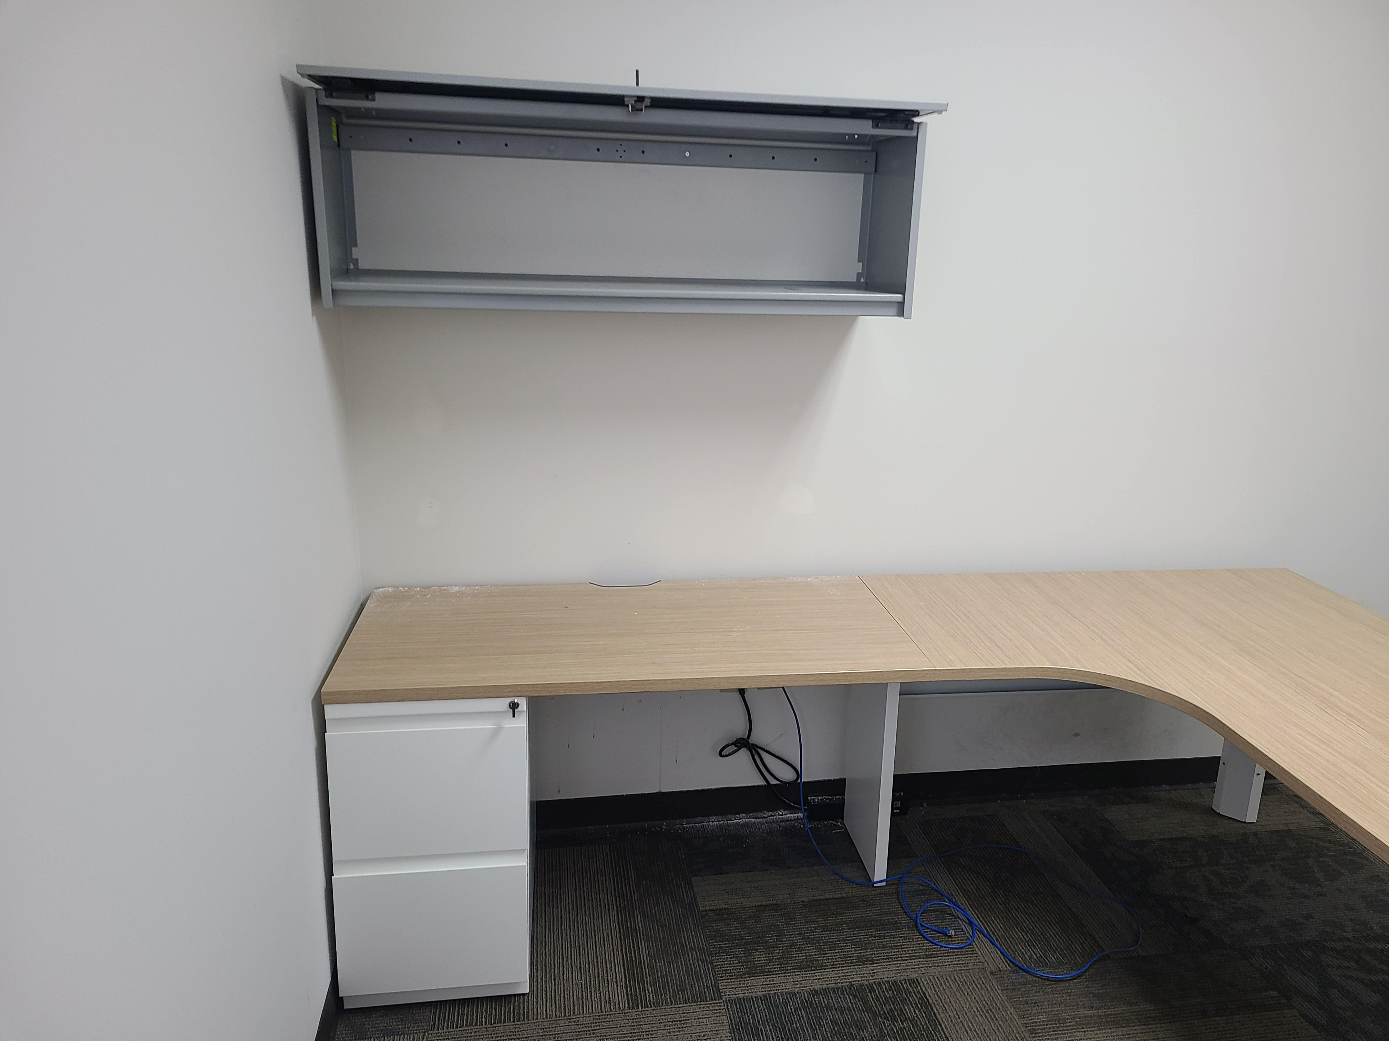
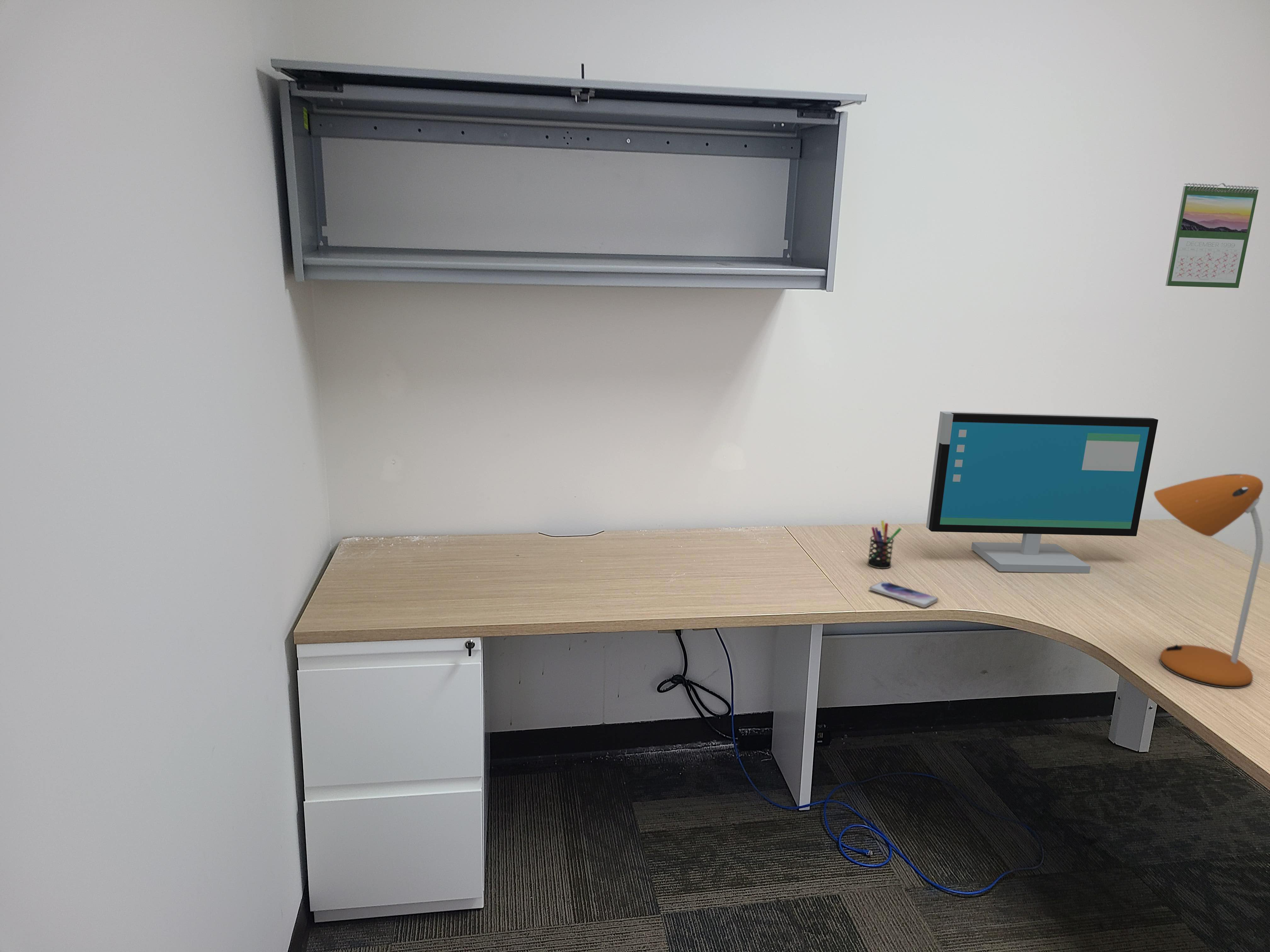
+ calendar (1212, 235)
+ computer monitor (1039, 490)
+ smartphone (903, 594)
+ pen holder (884, 543)
+ desk lamp (1208, 536)
